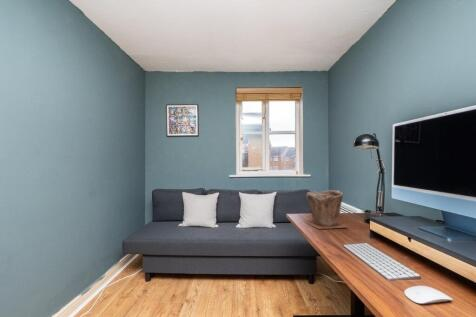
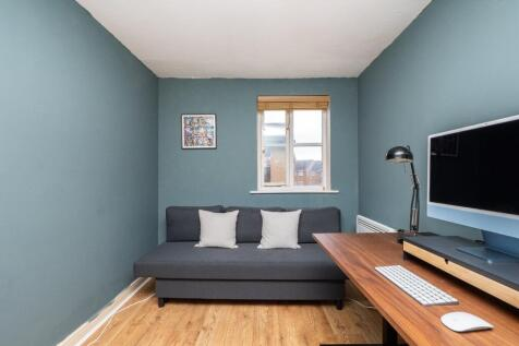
- plant pot (324, 207)
